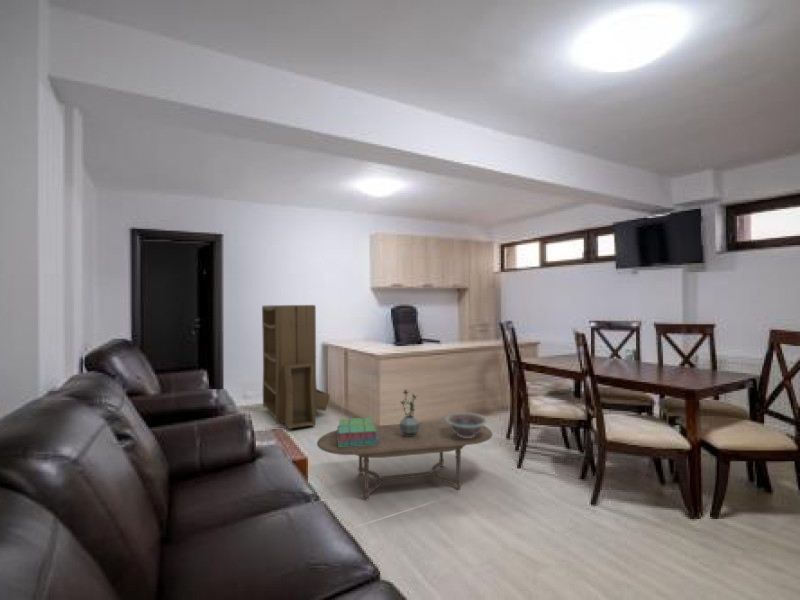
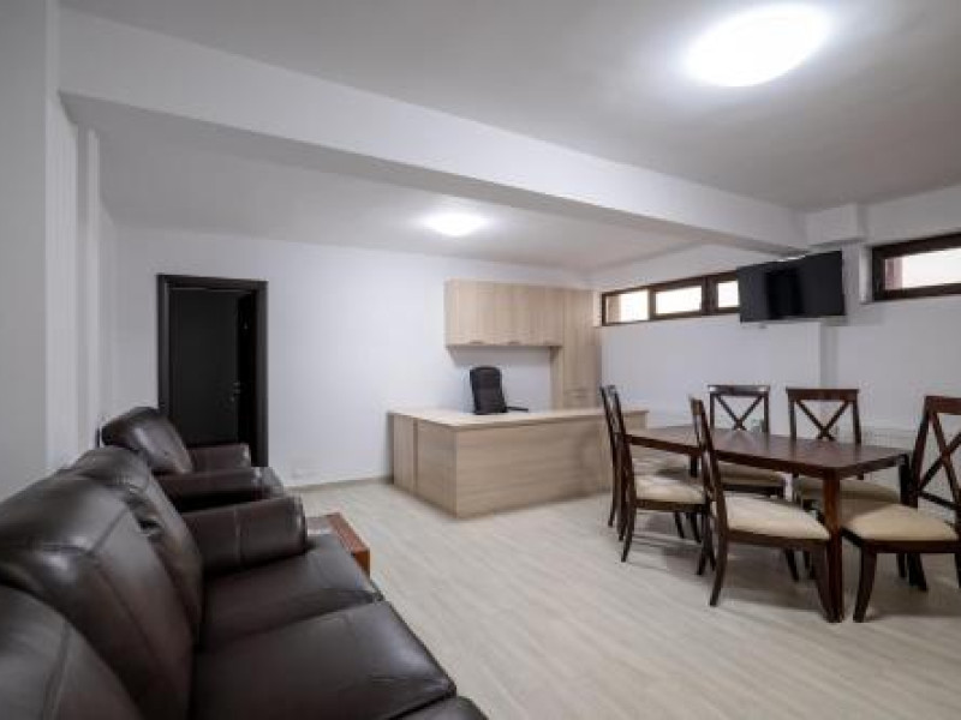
- decorative bowl (466, 426)
- potted plant (410, 411)
- storage cabinet (298, 360)
- stack of books (356, 430)
- coffee table (407, 455)
